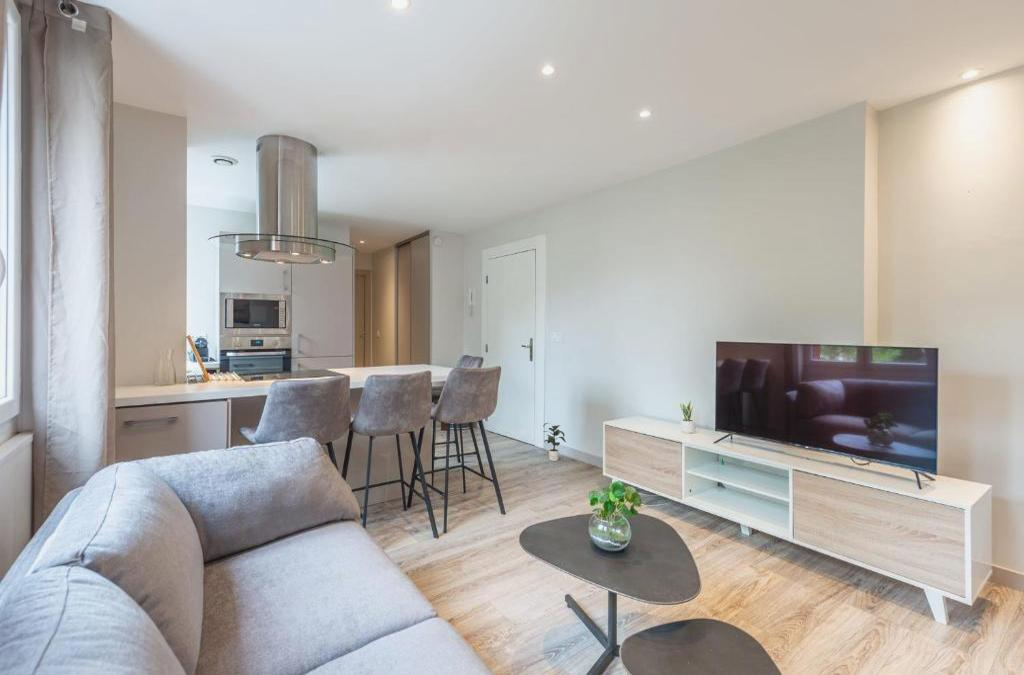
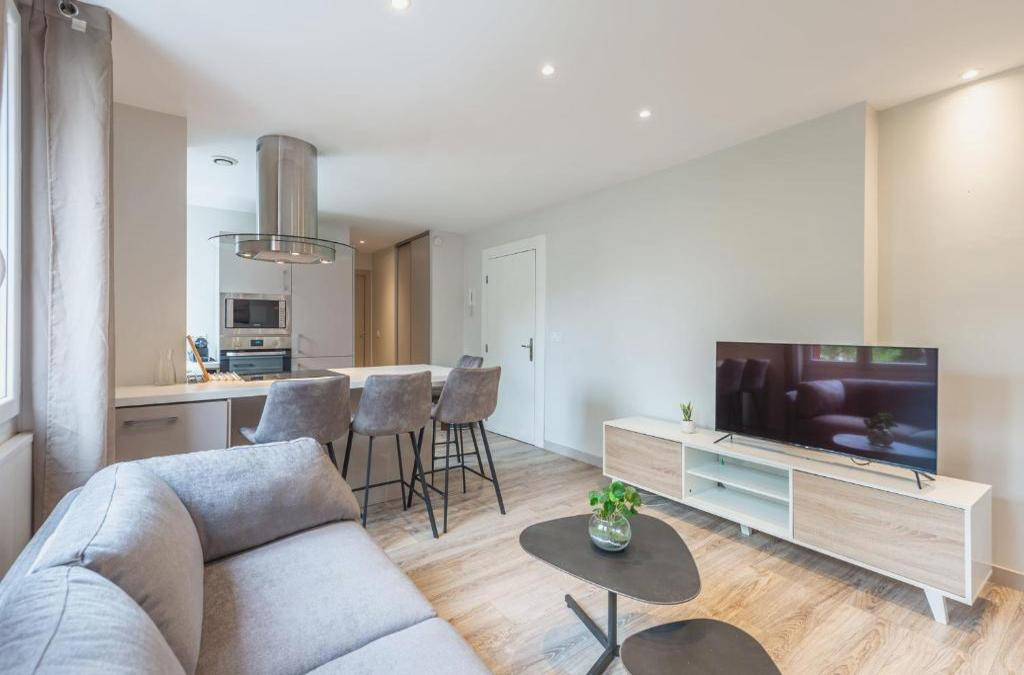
- potted plant (556, 442)
